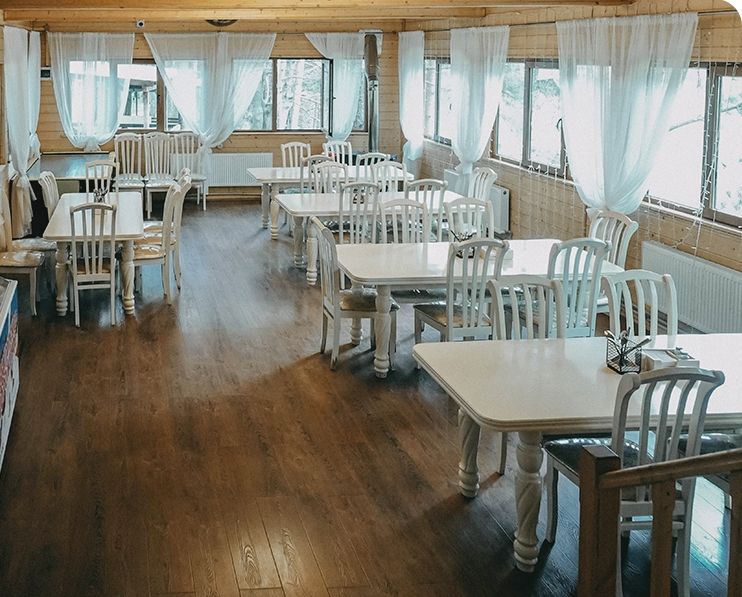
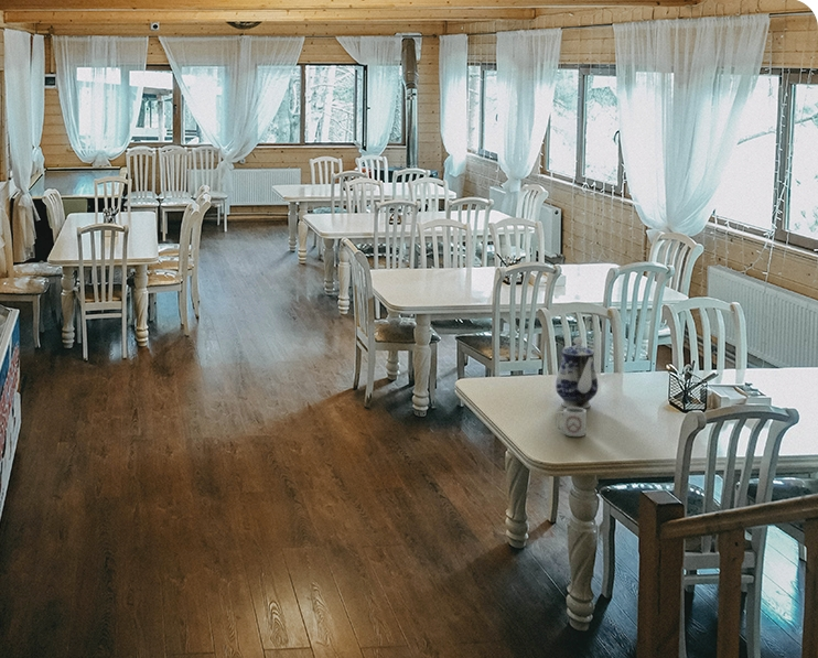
+ cup (570, 421)
+ teapot (577, 371)
